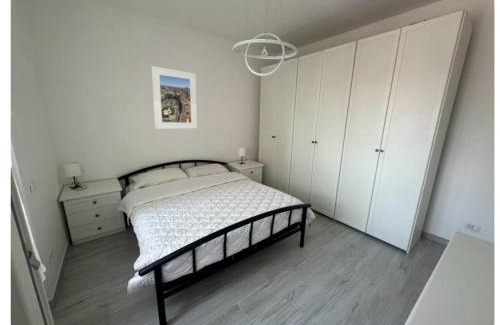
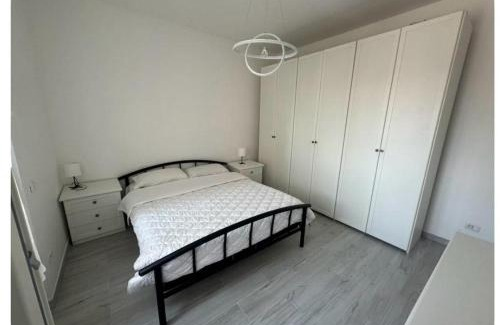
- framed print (176, 100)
